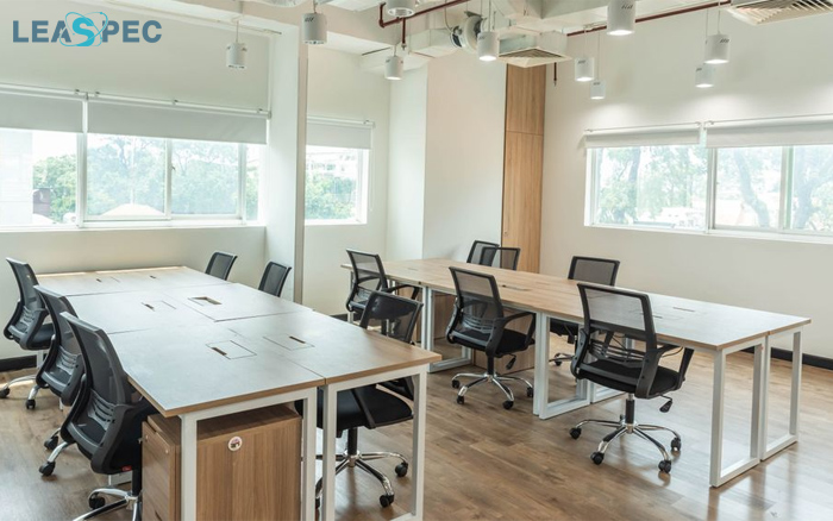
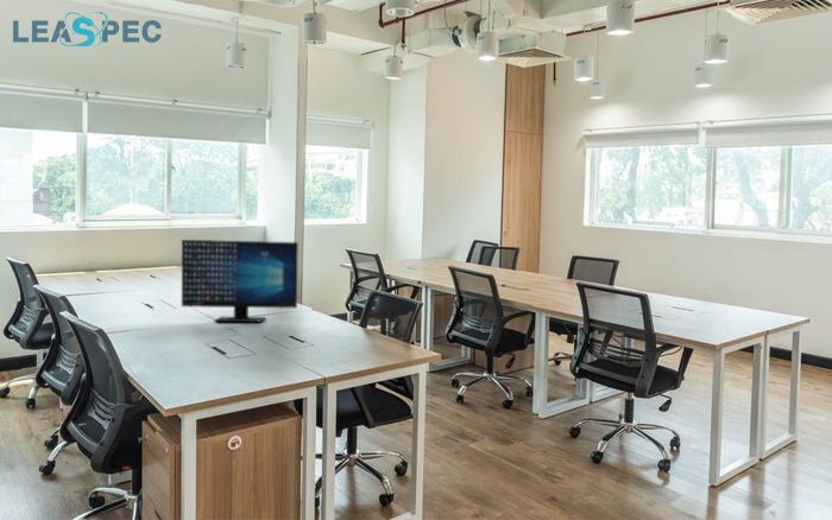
+ computer monitor (240, 280)
